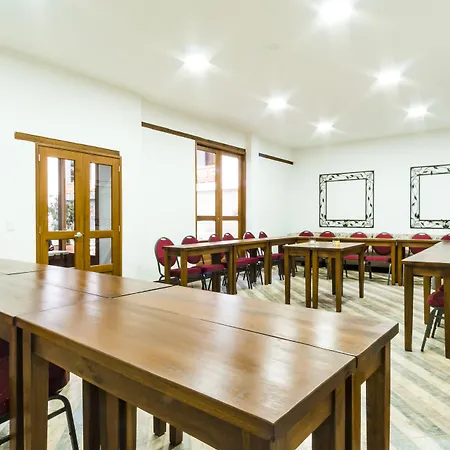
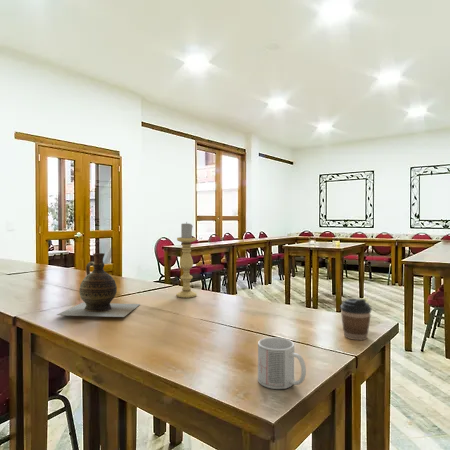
+ candle holder (186, 258)
+ ceramic jug (101, 282)
+ mug (282, 364)
+ coffee cup (355, 317)
